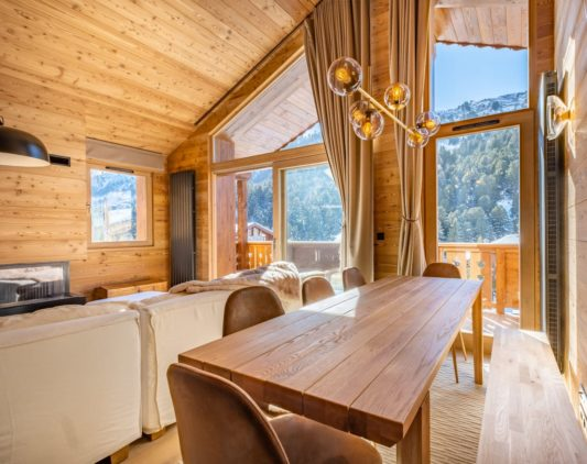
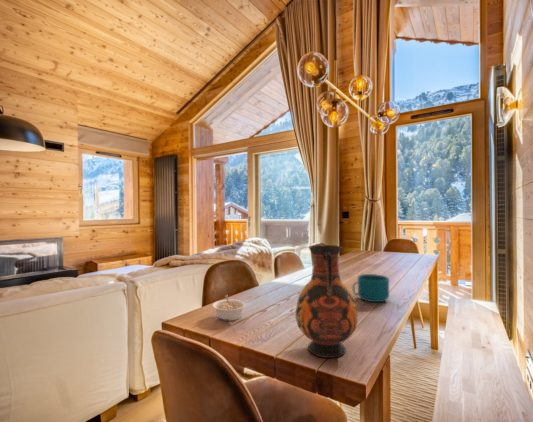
+ vase (325, 297)
+ legume (228, 309)
+ cup (369, 288)
